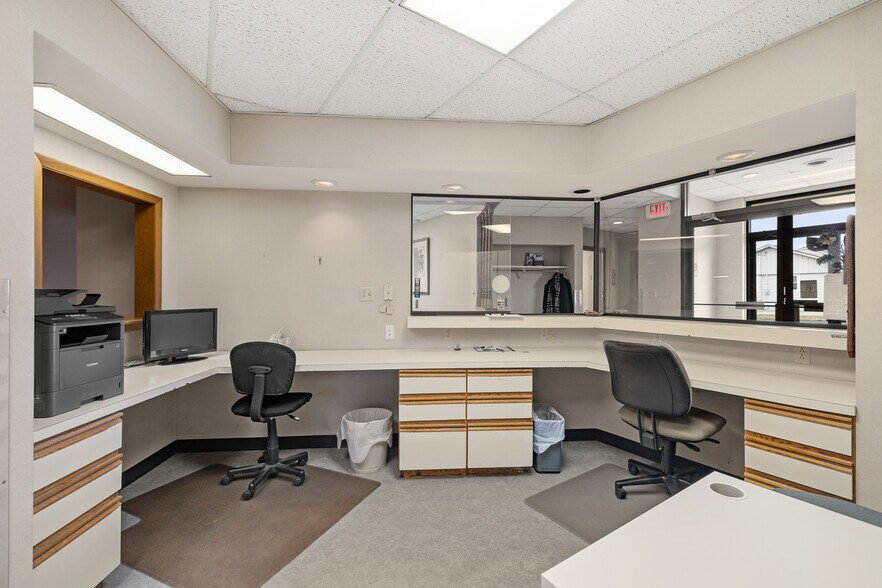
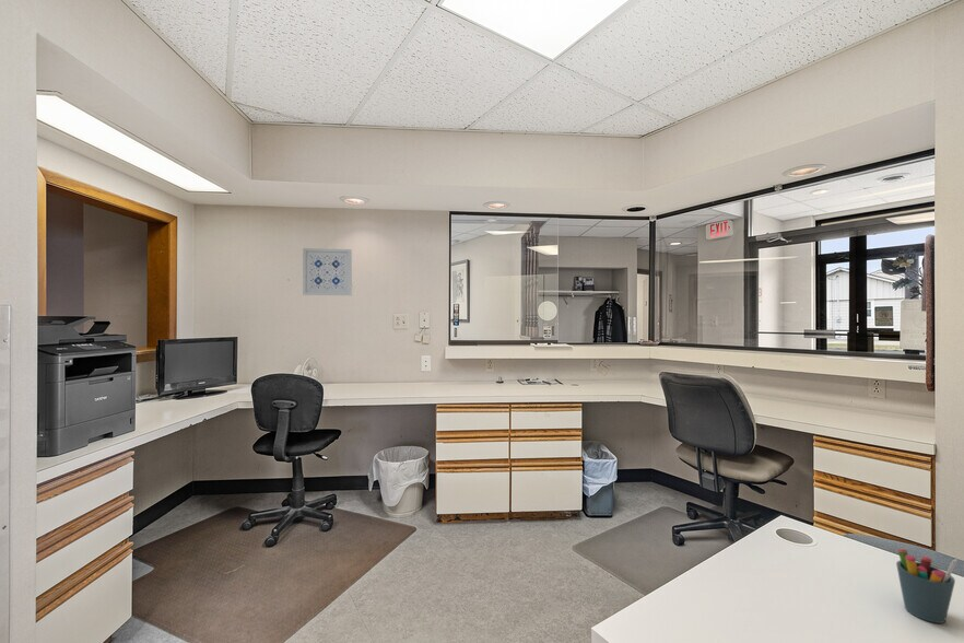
+ wall art (327, 271)
+ pen holder (924, 581)
